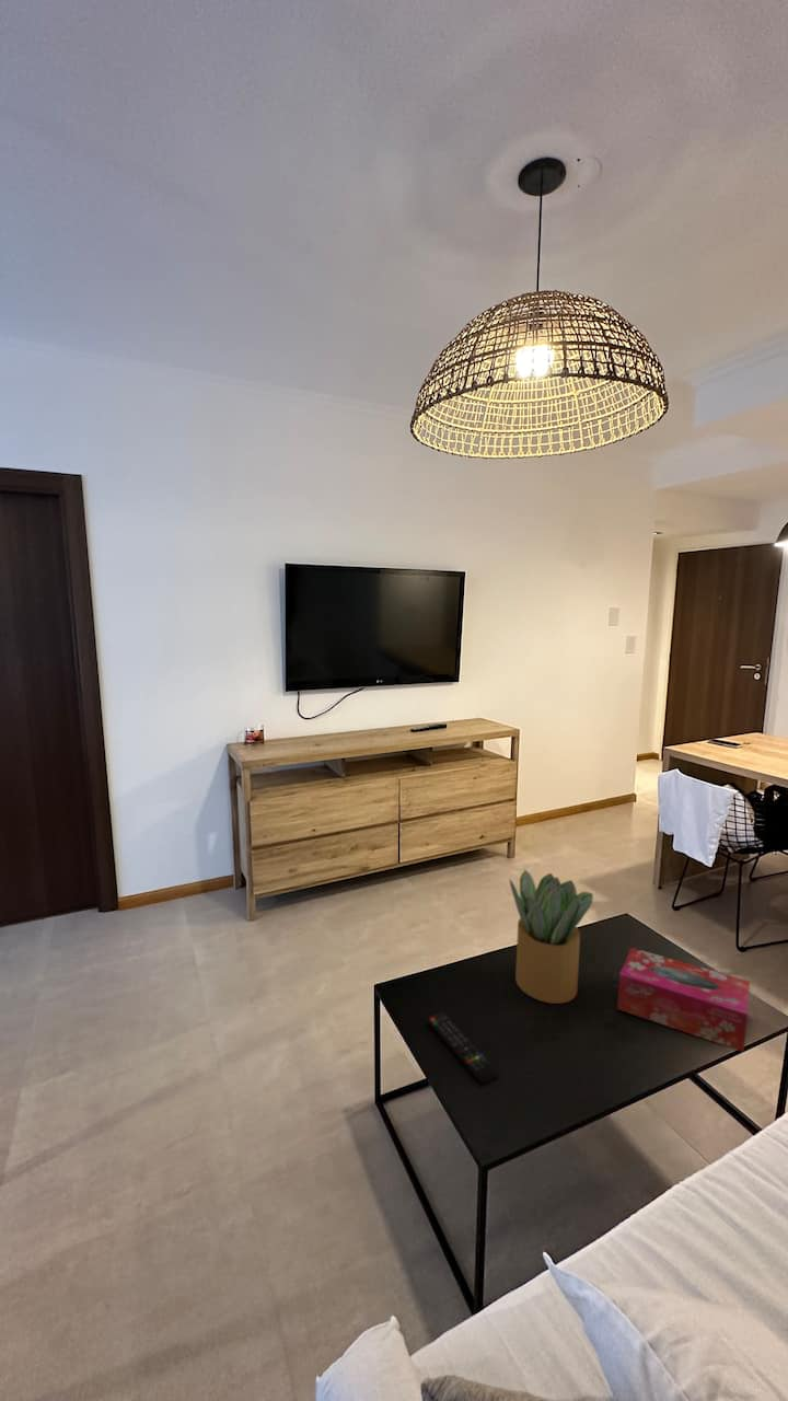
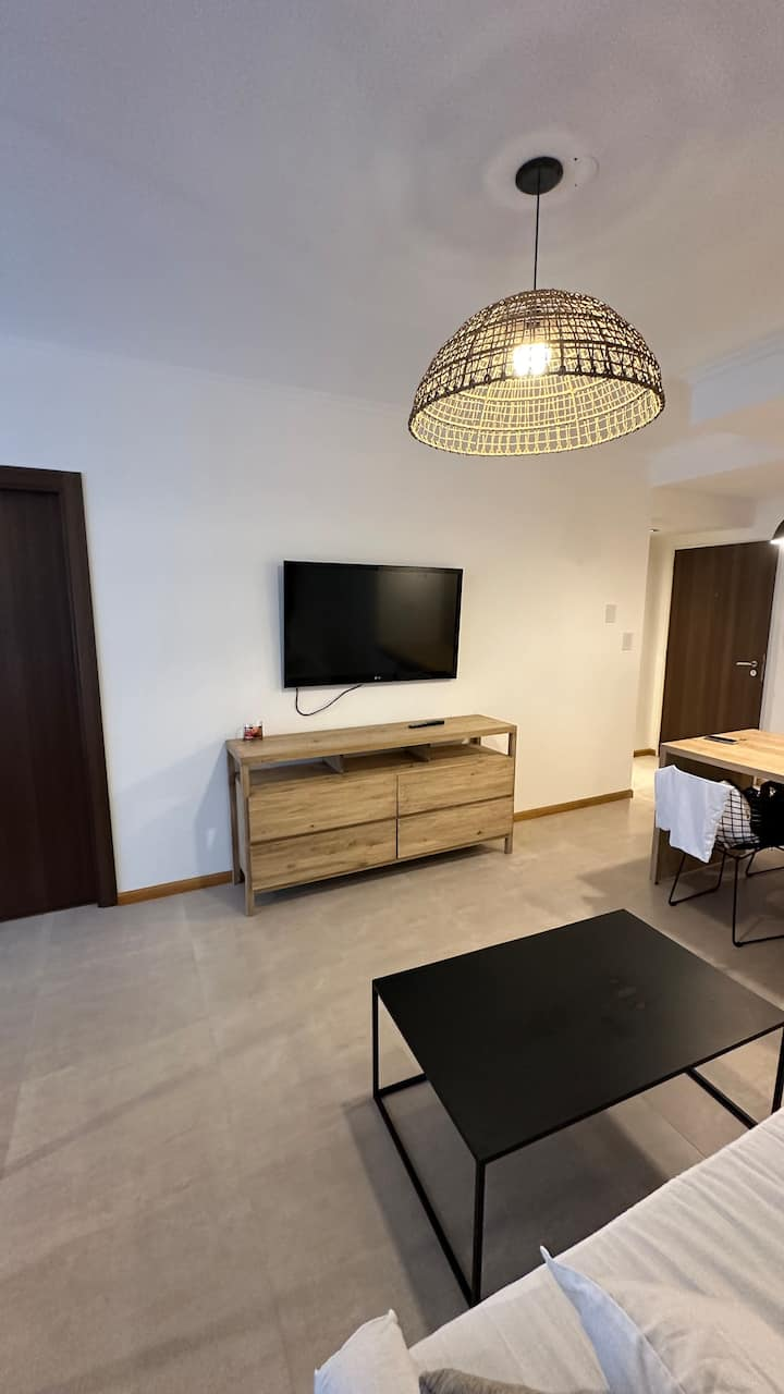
- potted plant (545, 931)
- tissue box (682, 995)
- remote control (460, 1044)
